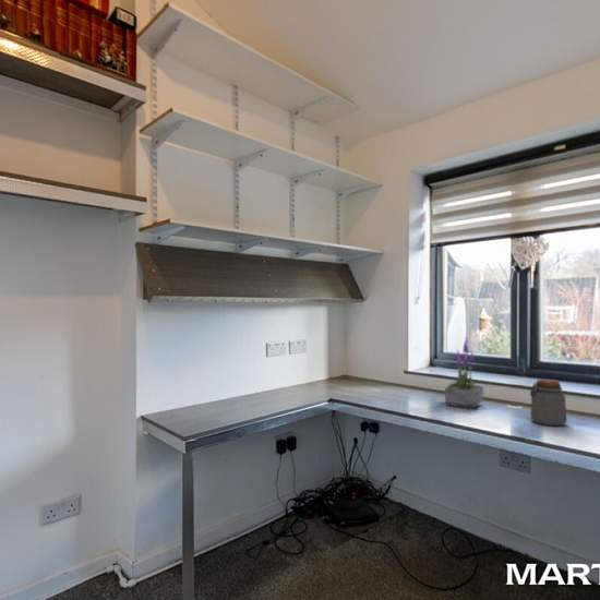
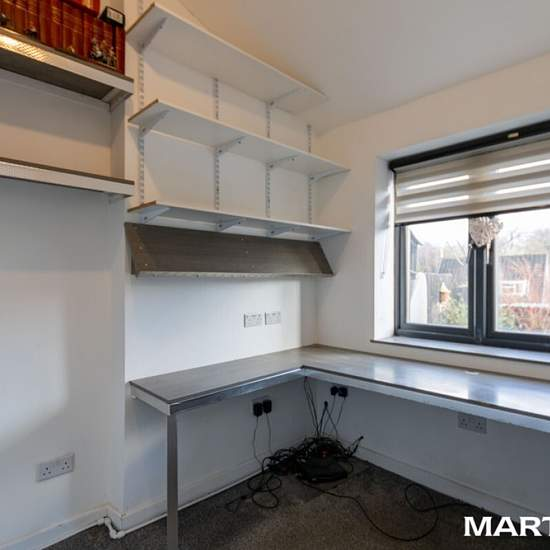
- jar (548, 400)
- potted plant (464, 370)
